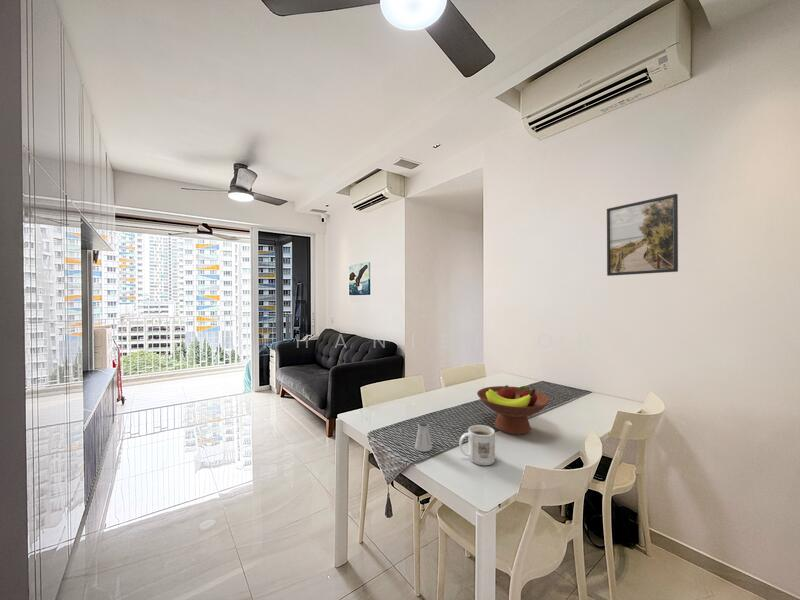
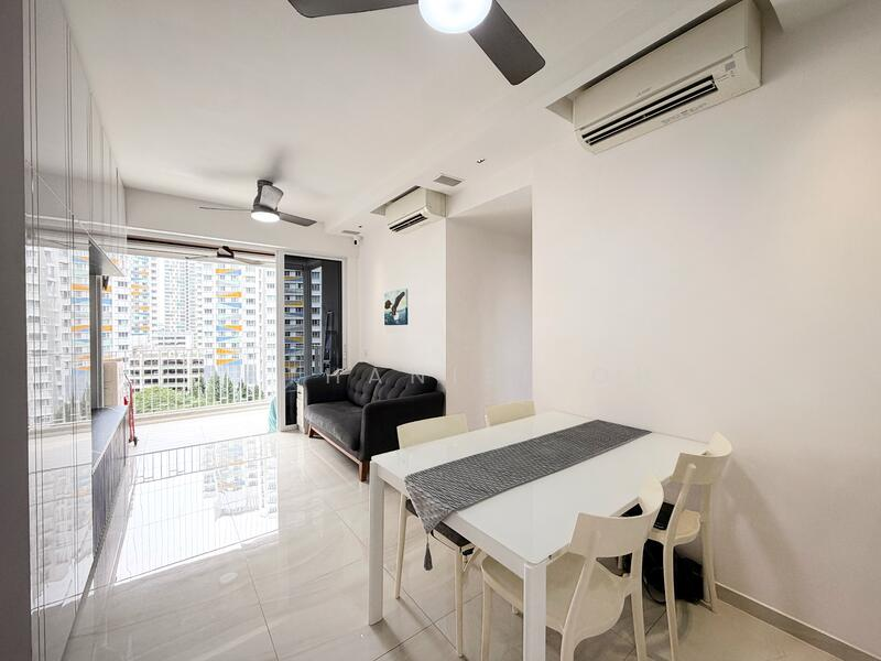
- mug (478, 443)
- fruit bowl (512, 405)
- saltshaker (423, 435)
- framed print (639, 237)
